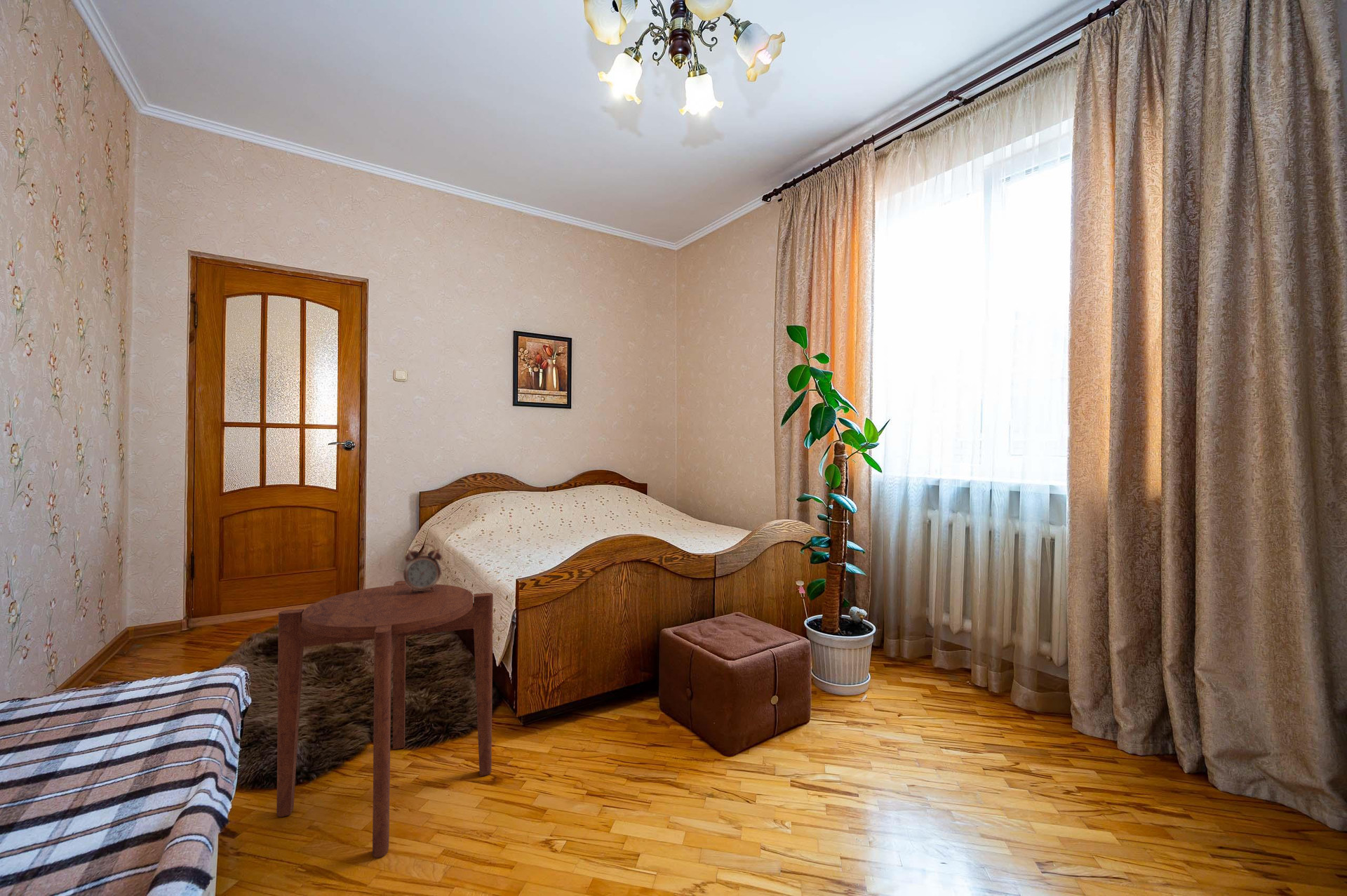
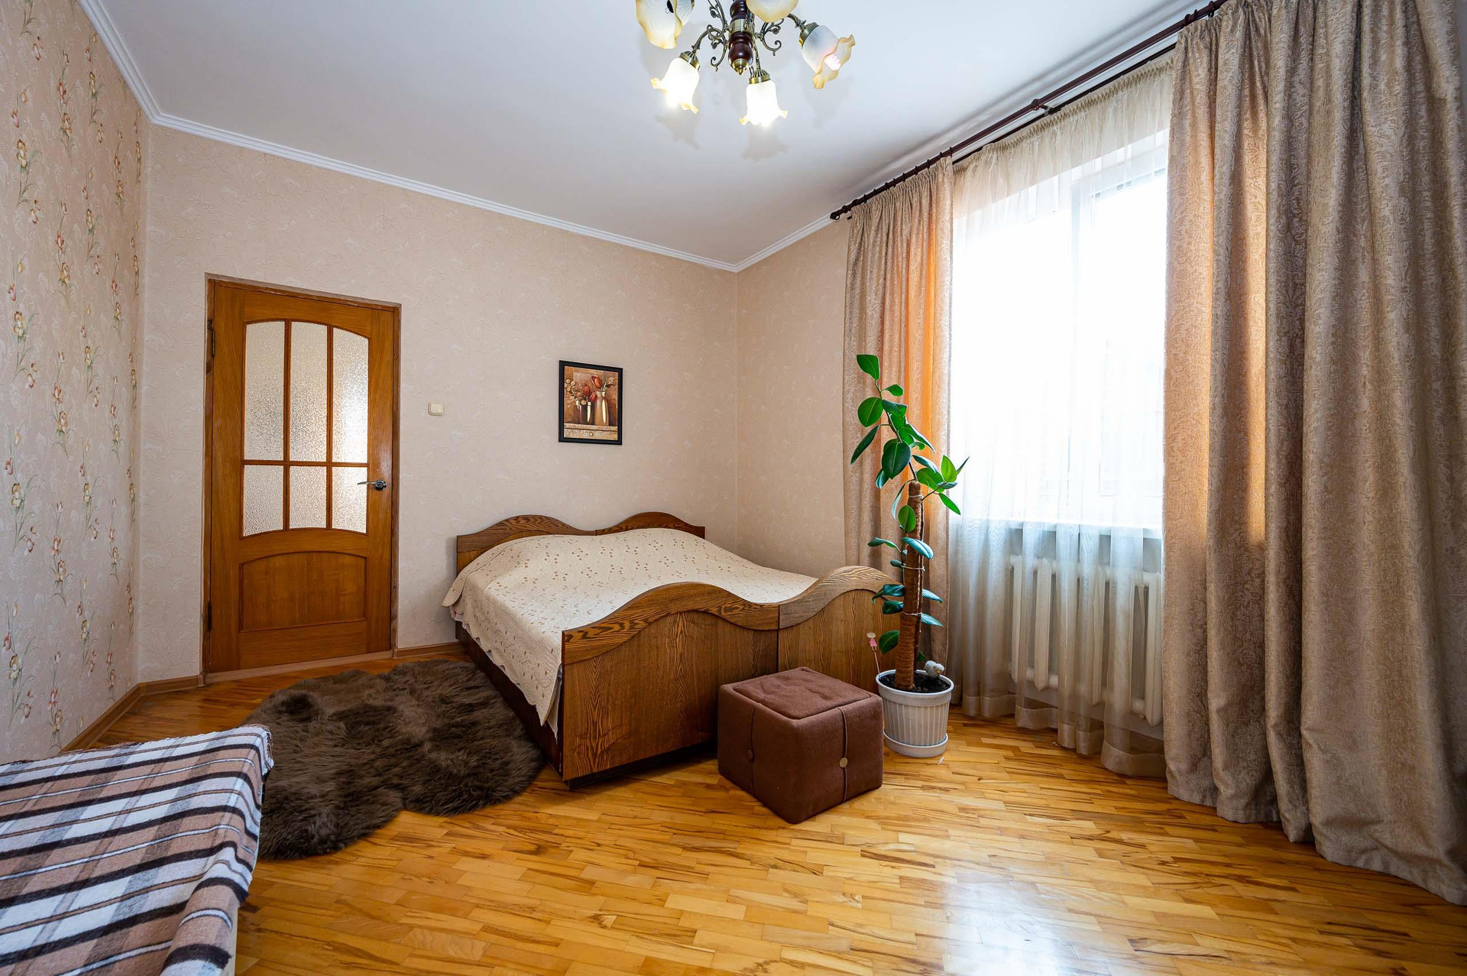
- side table (393, 697)
- alarm clock (422, 567)
